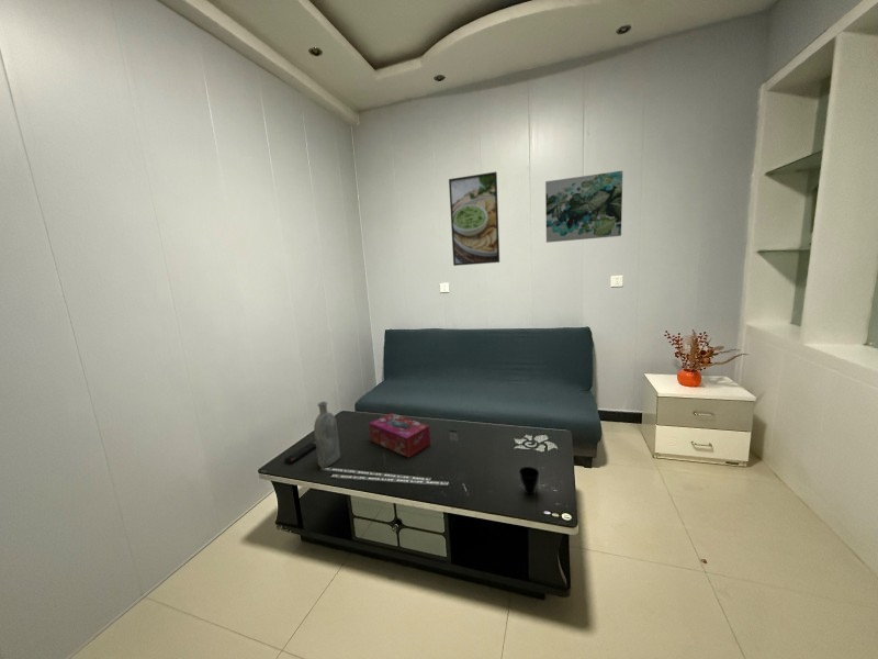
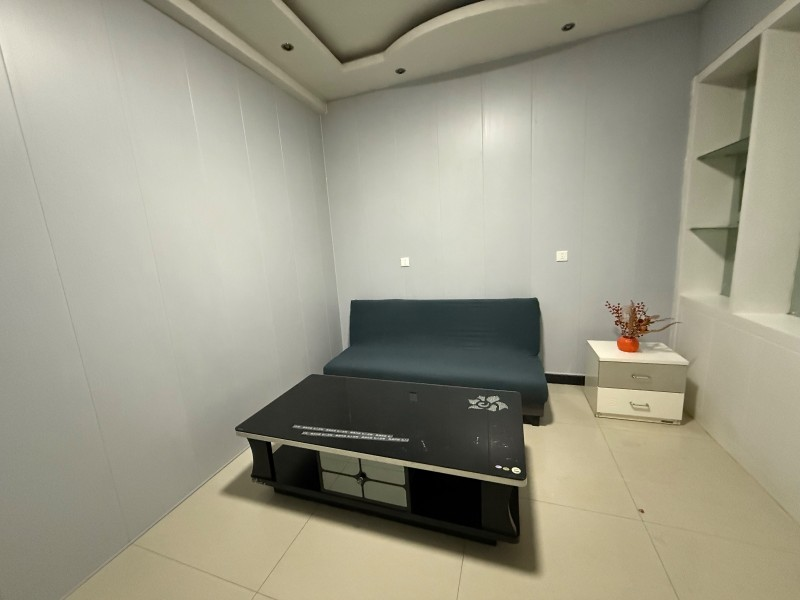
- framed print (474, 221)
- wall art (582, 208)
- cup (529, 479)
- tissue box (398, 433)
- bottle (326, 432)
- remote control (306, 449)
